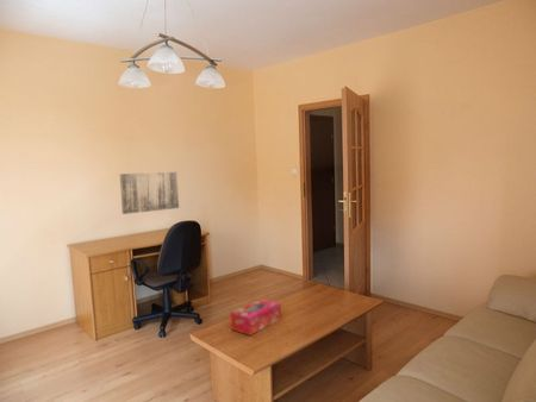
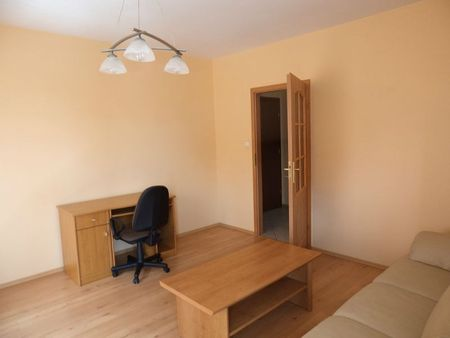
- wall art (150, 191)
- tissue box (256, 315)
